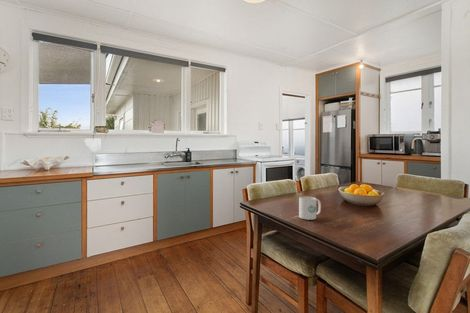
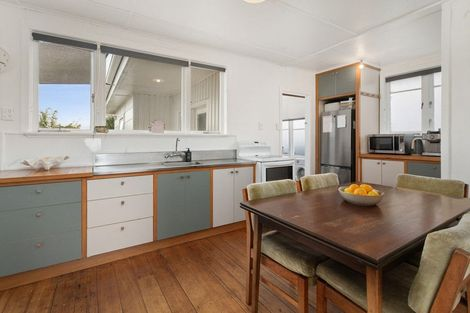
- mug (310, 207)
